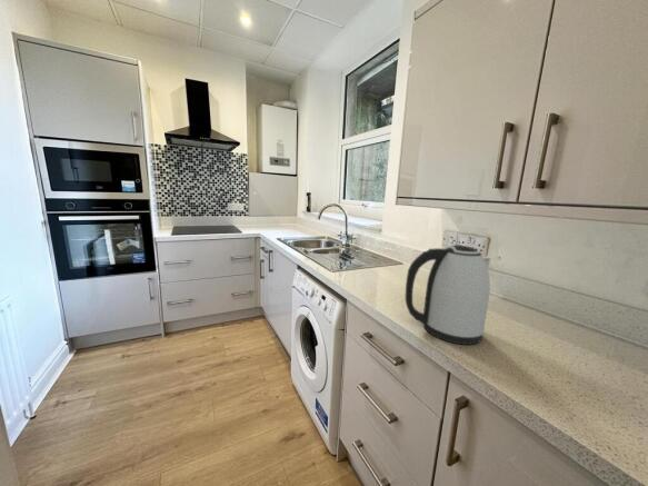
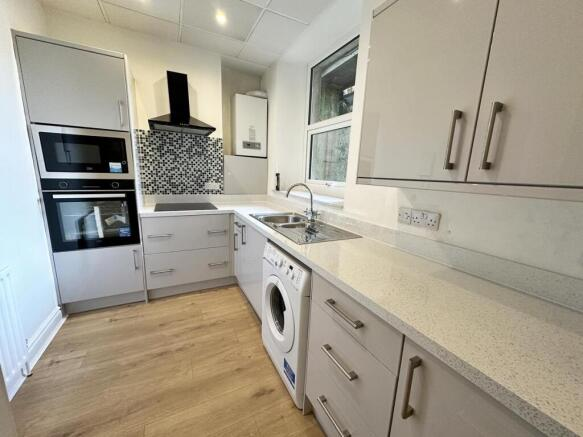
- kettle (446, 288)
